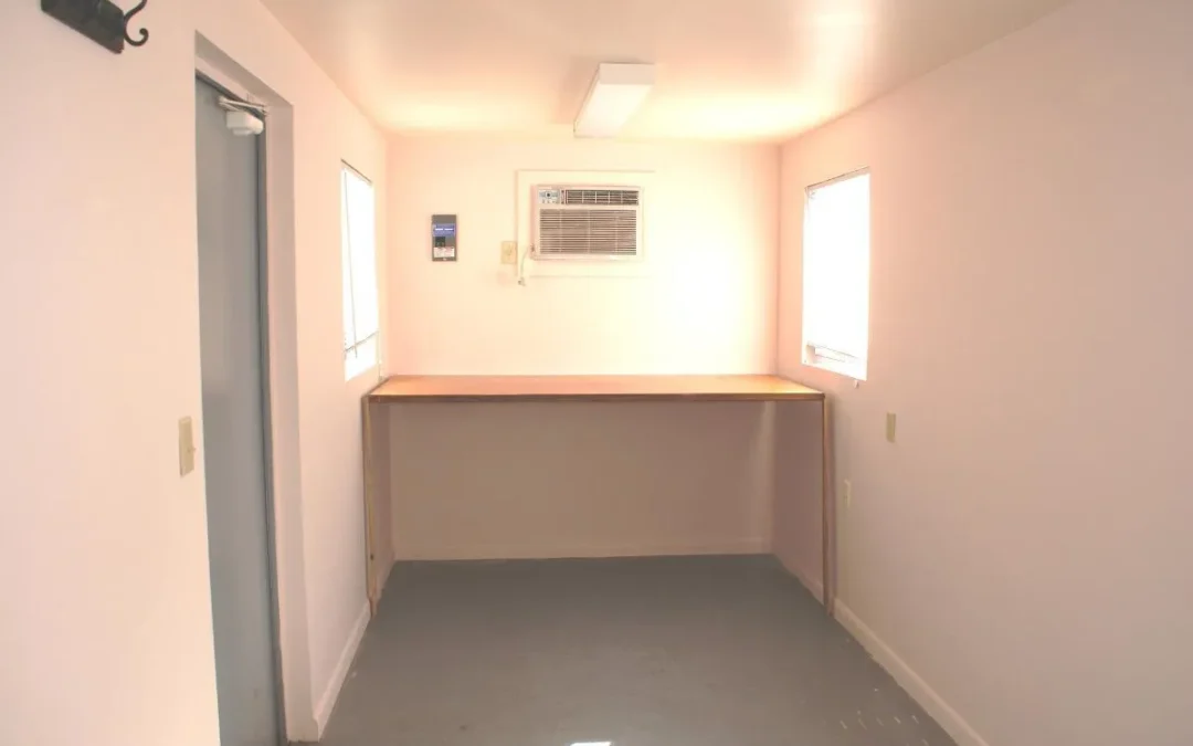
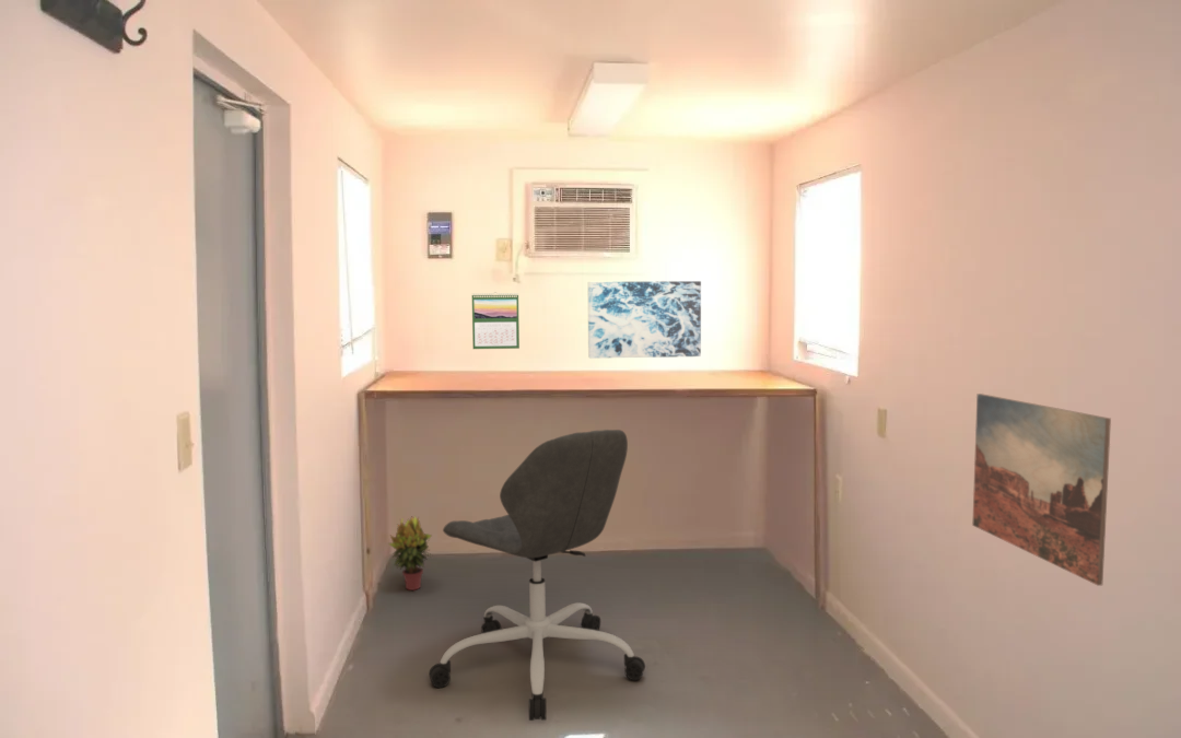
+ wall art (1032, 478)
+ office chair (539, 547)
+ wall art (644, 319)
+ calendar (495, 320)
+ potted plant (411, 551)
